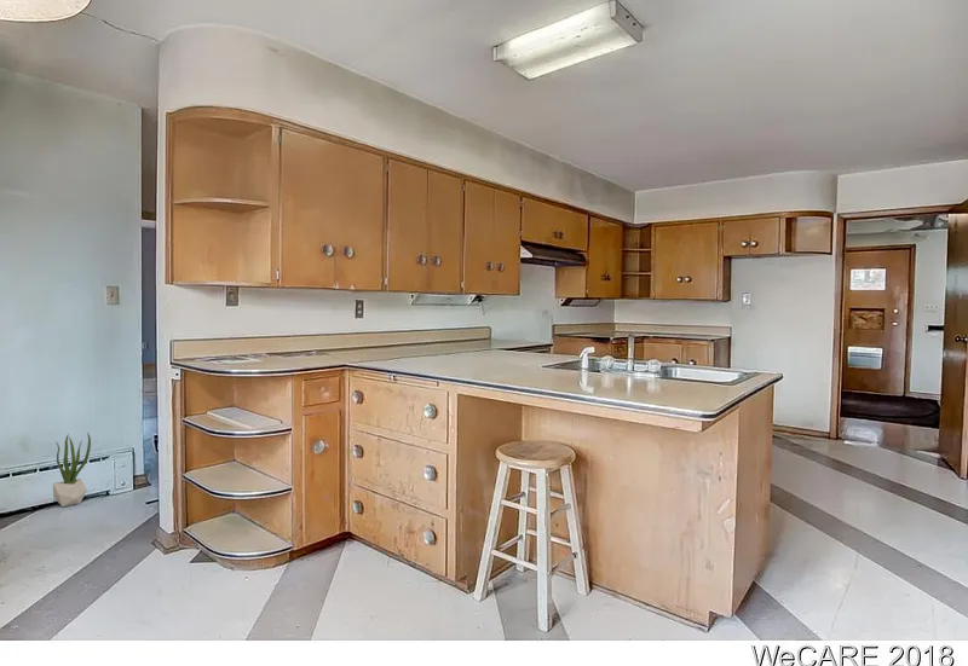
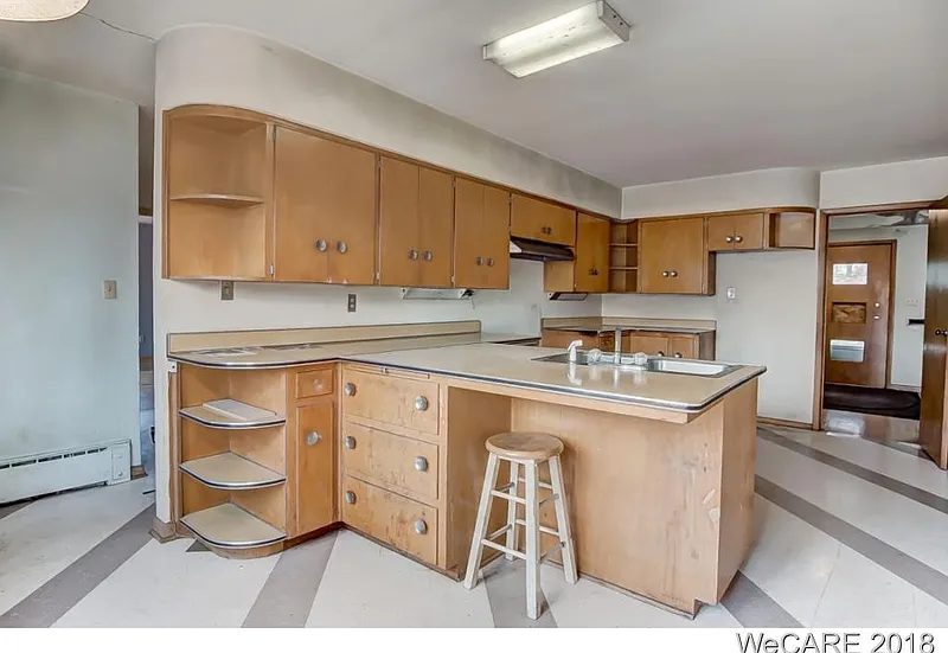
- potted plant (73, 468)
